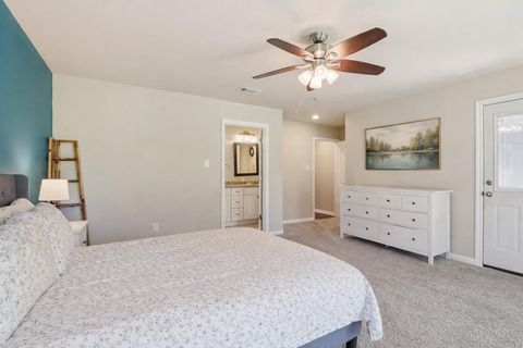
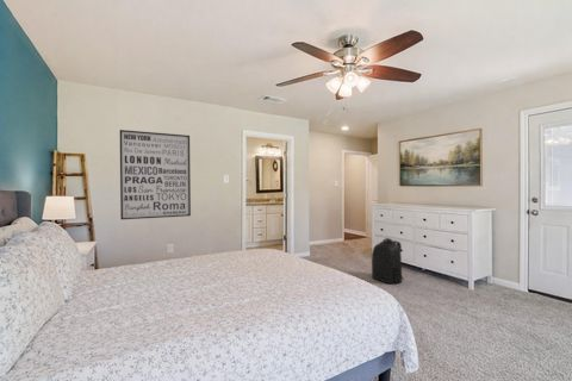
+ backpack (388, 258)
+ wall art (156, 175)
